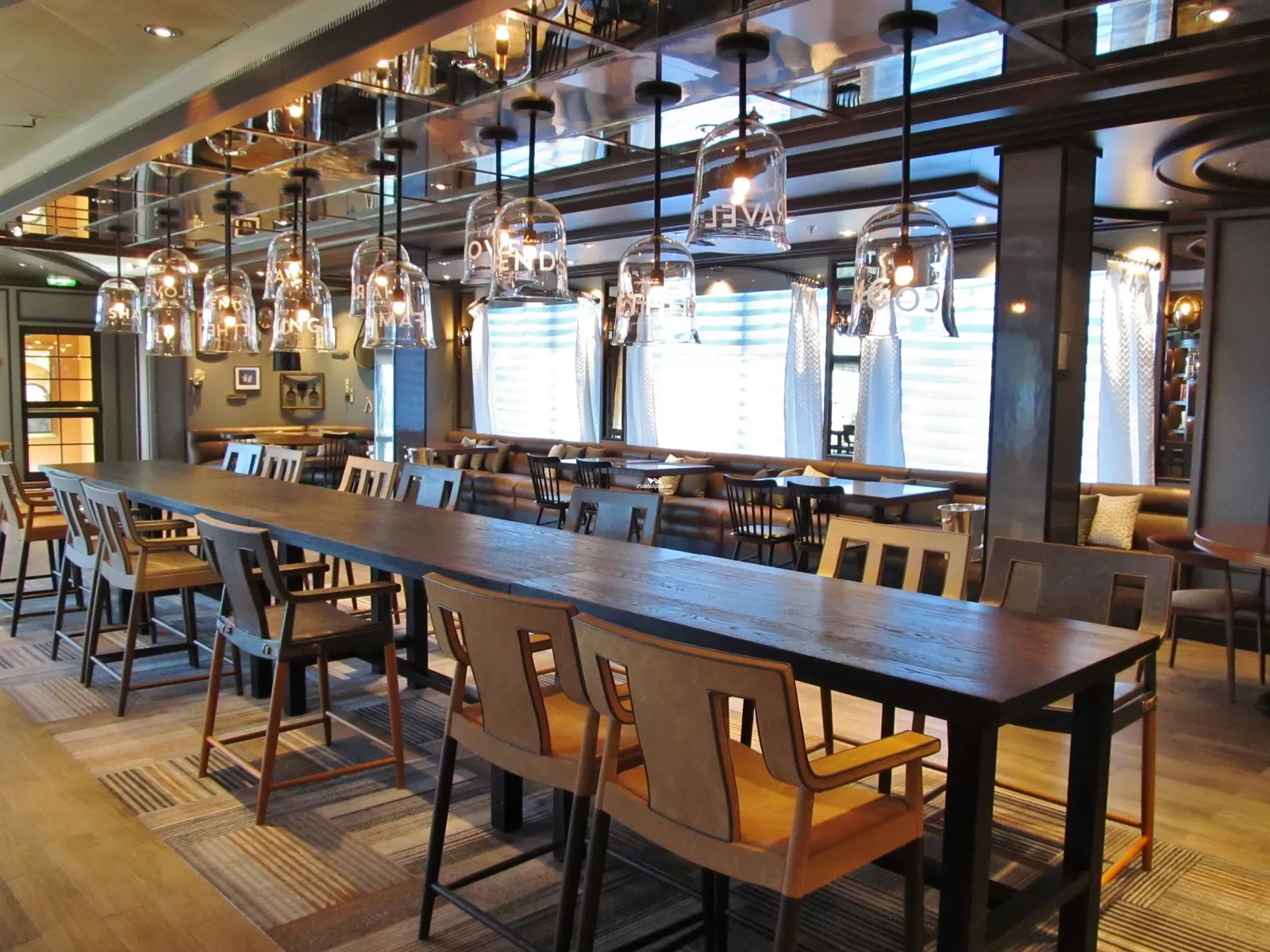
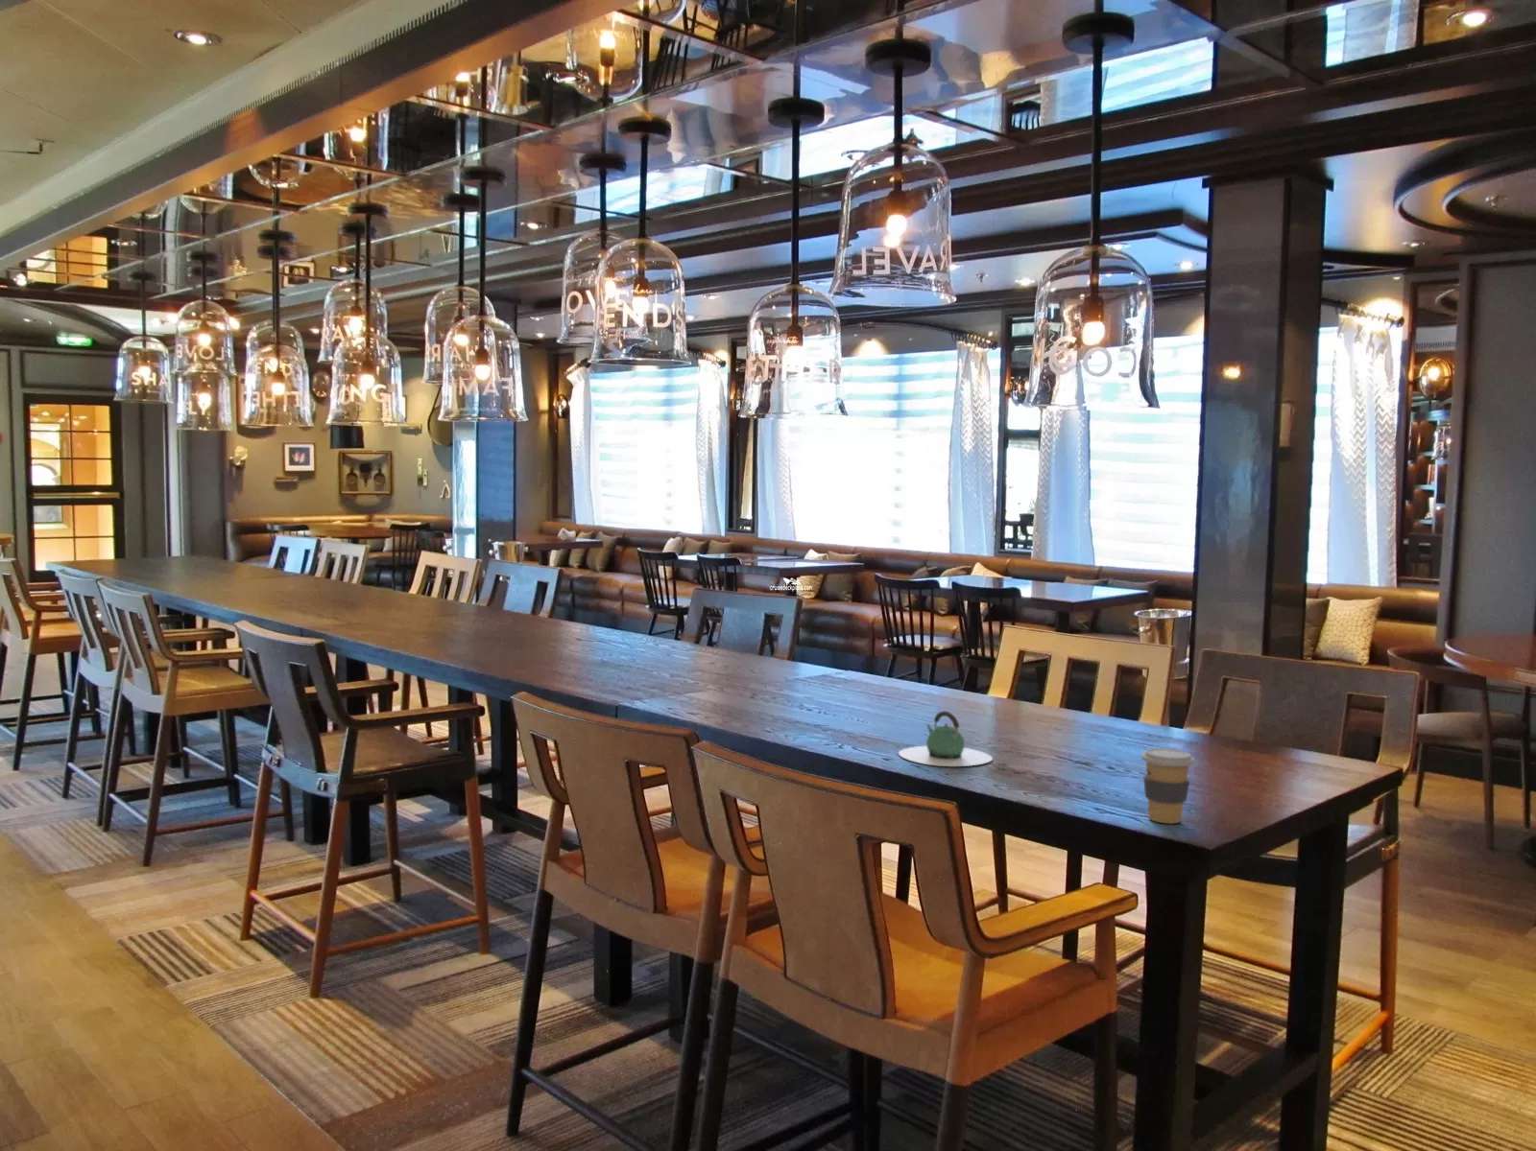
+ coffee cup (1166, 786)
+ teapot (946, 733)
